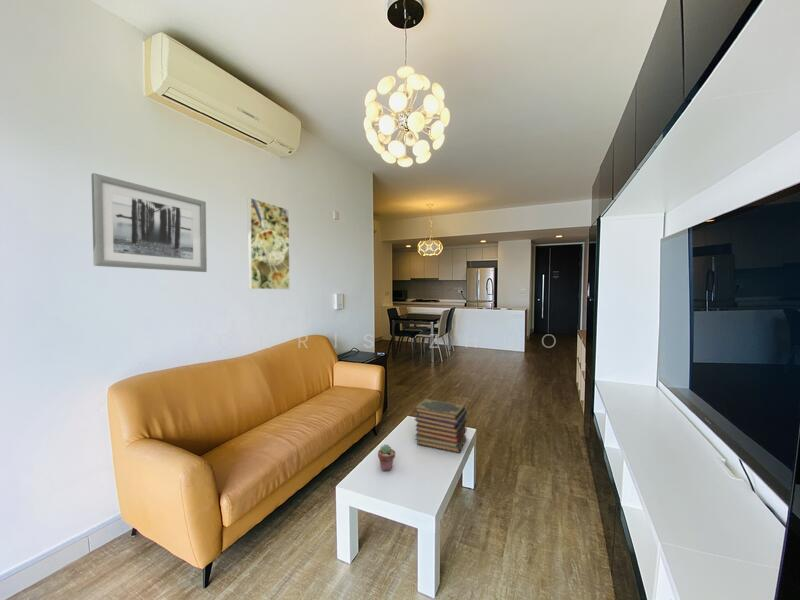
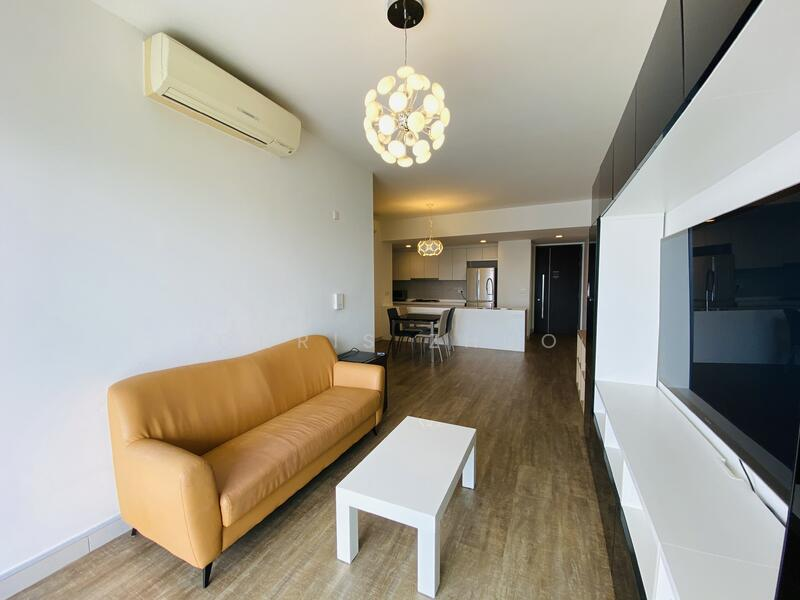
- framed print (270, 246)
- book stack (440, 424)
- wall art (157, 229)
- potted succulent (386, 456)
